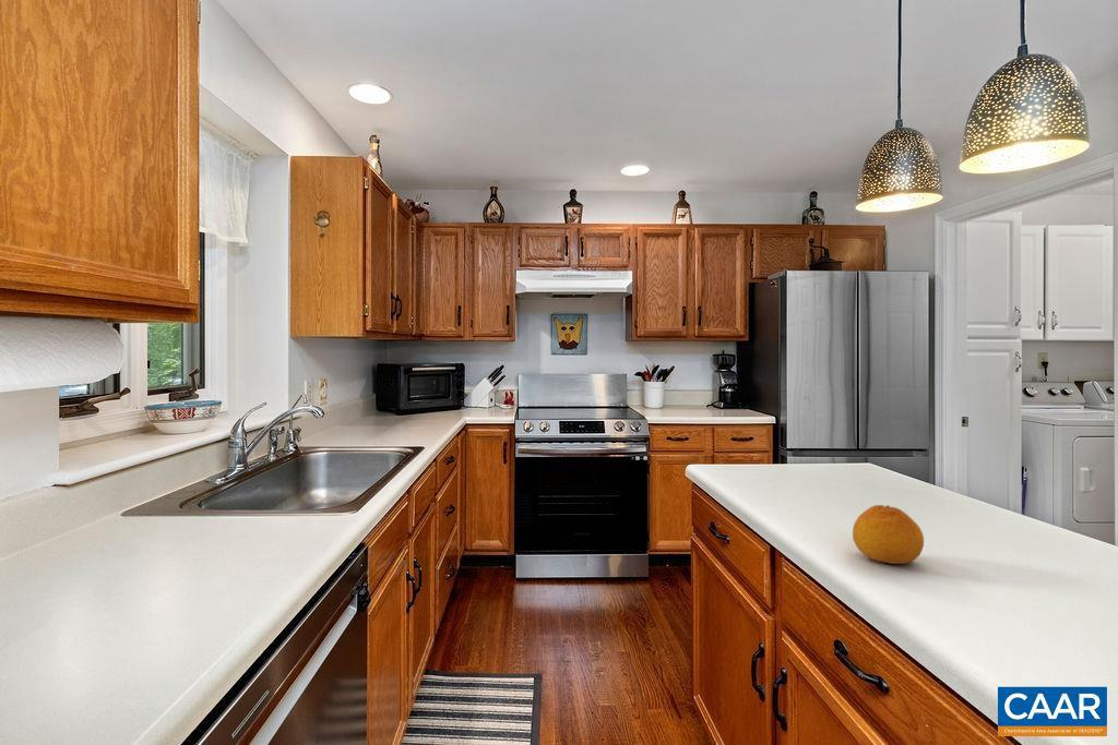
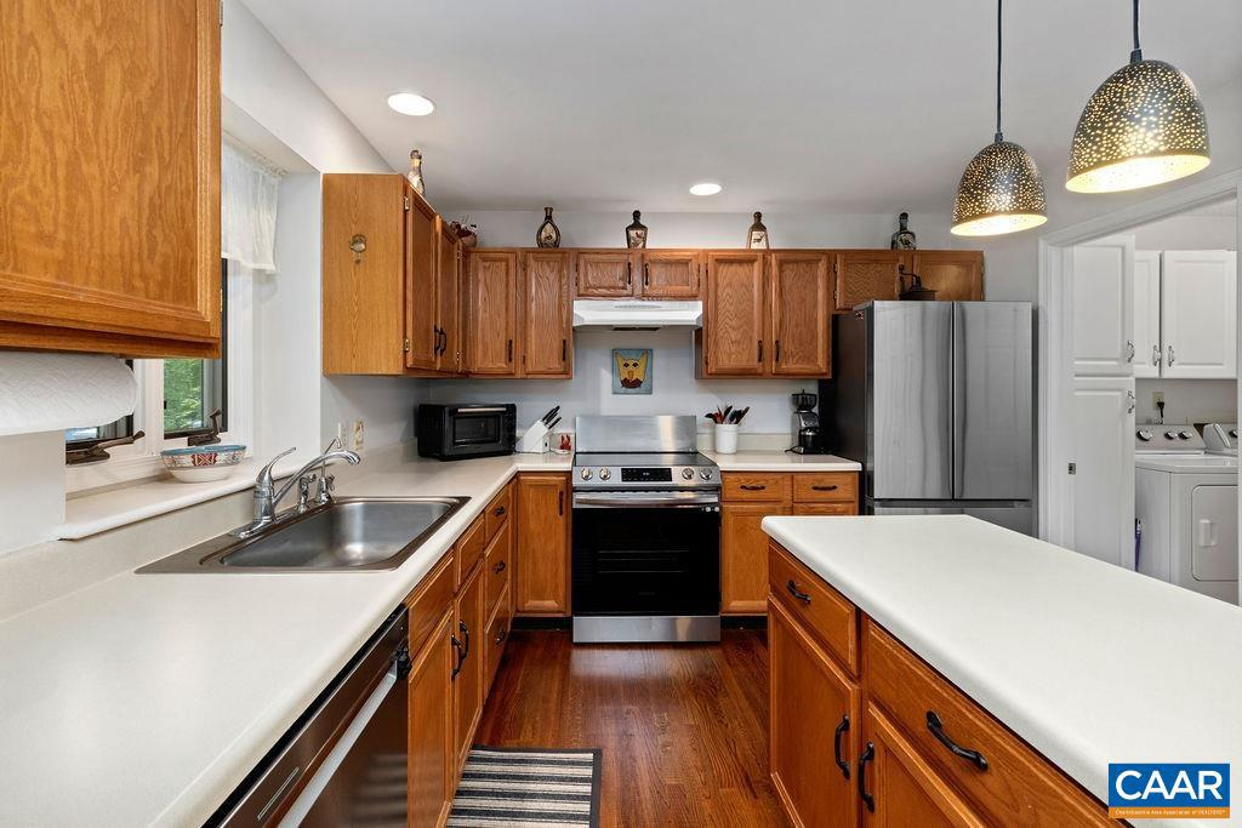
- fruit (887, 531)
